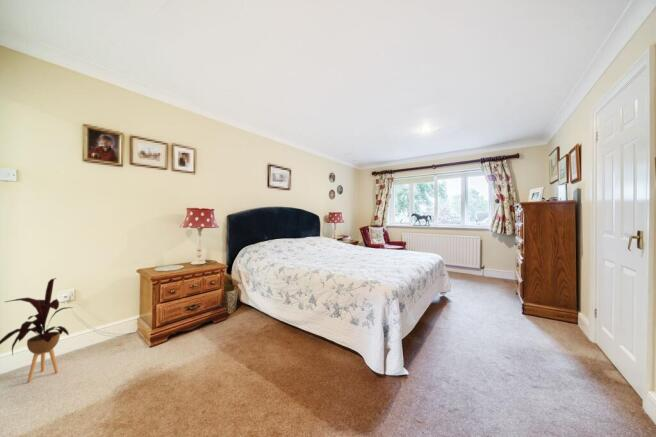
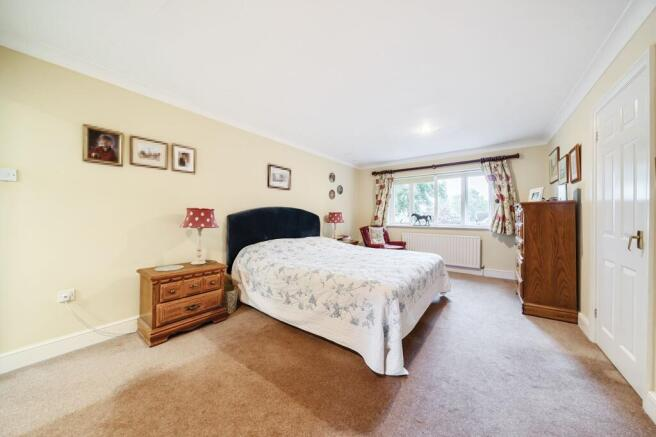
- house plant (36, 328)
